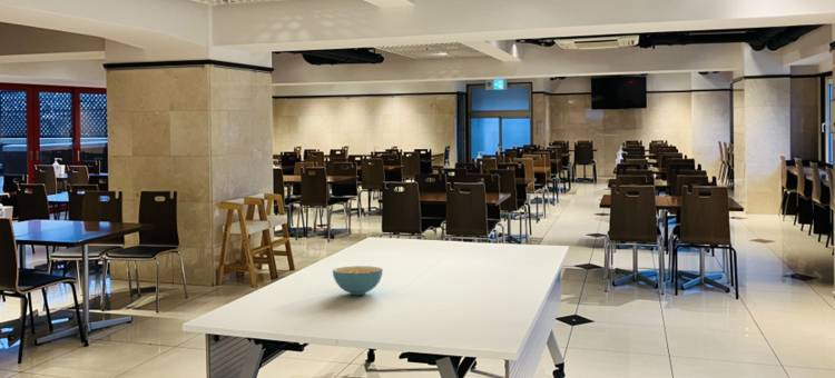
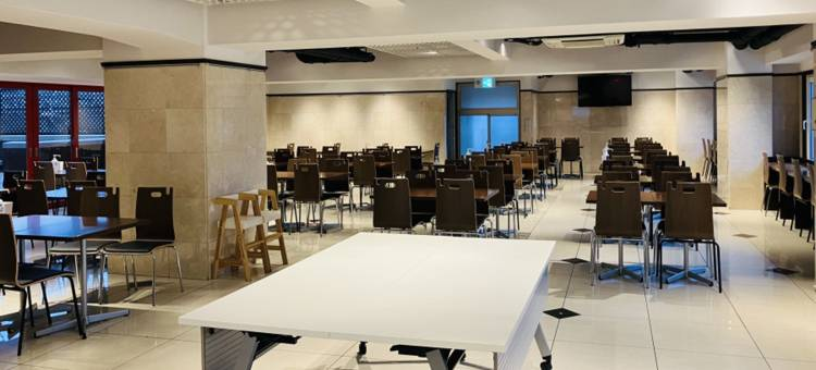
- cereal bowl (357, 281)
